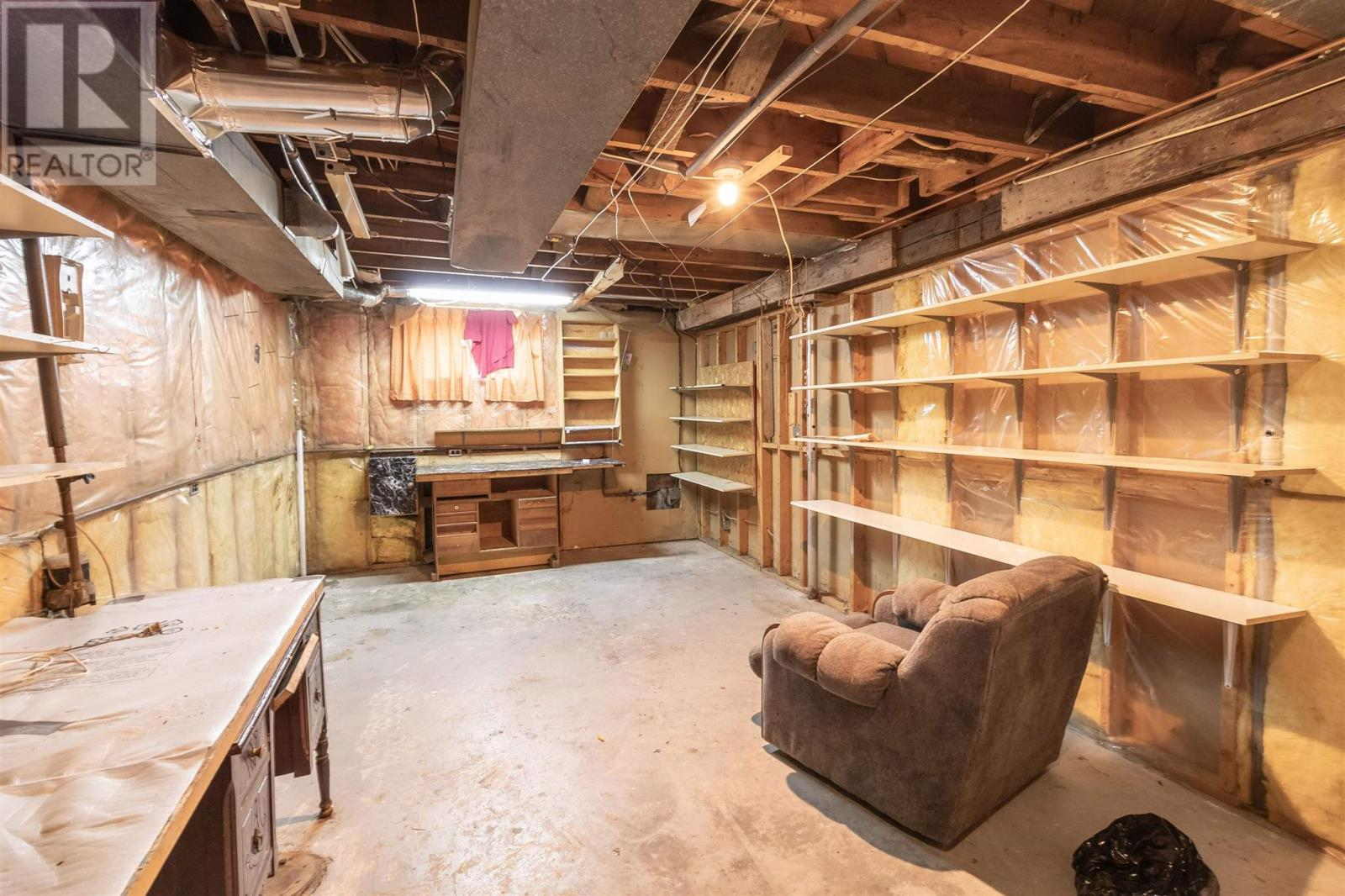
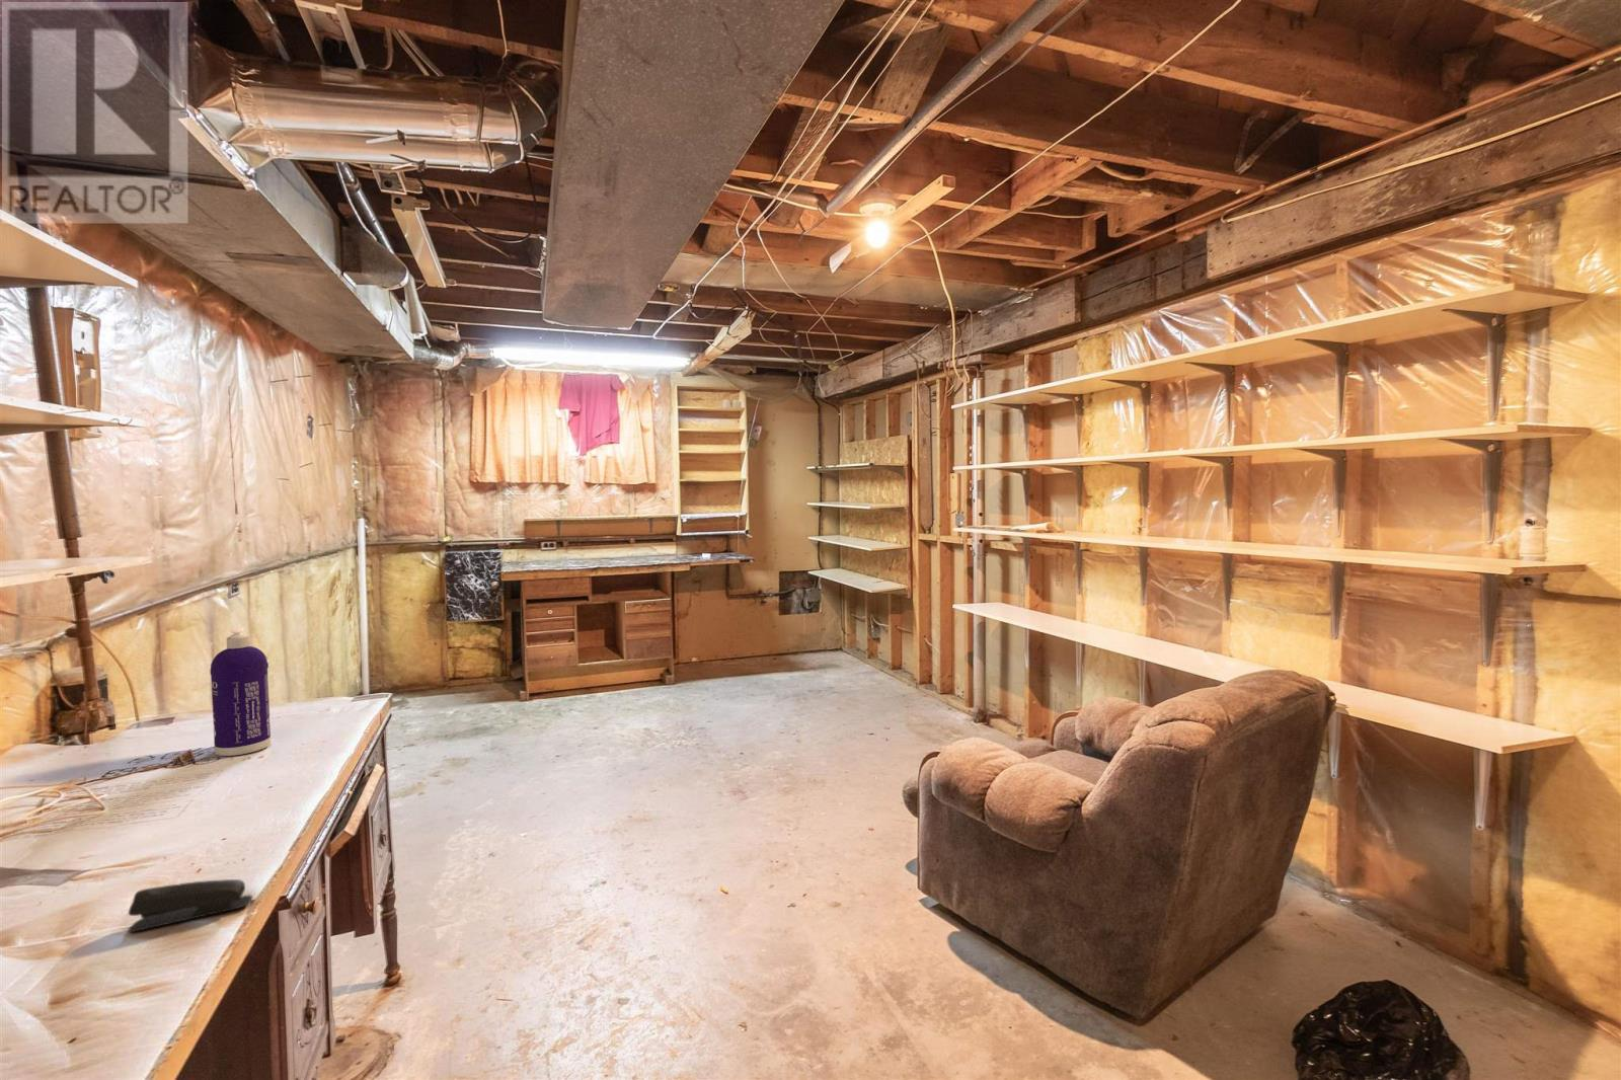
+ stapler (192, 898)
+ spray bottle (240, 688)
